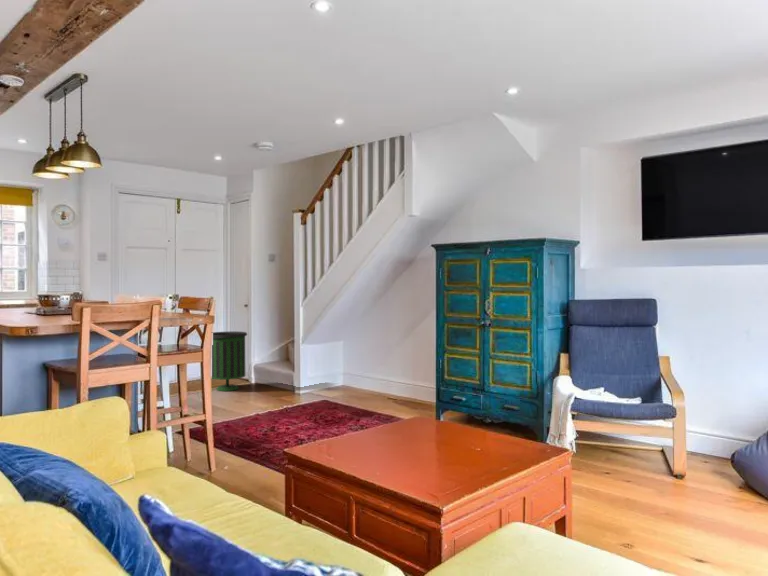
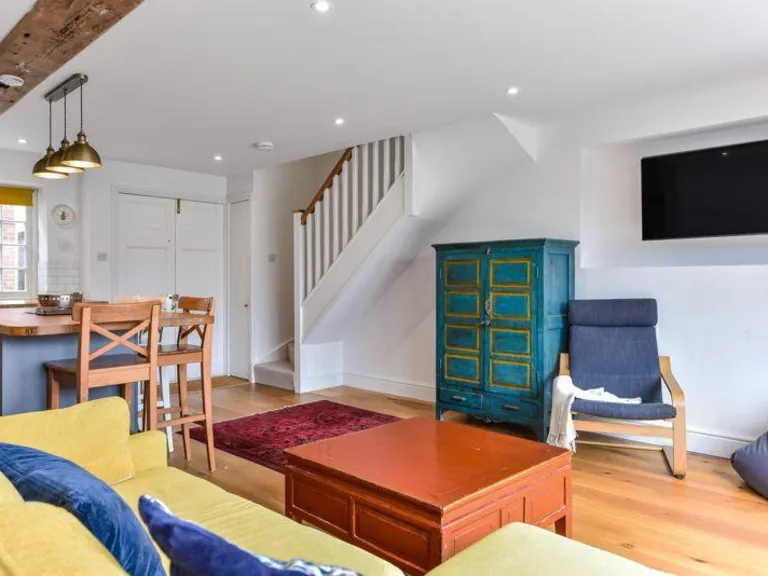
- trash can (227, 361)
